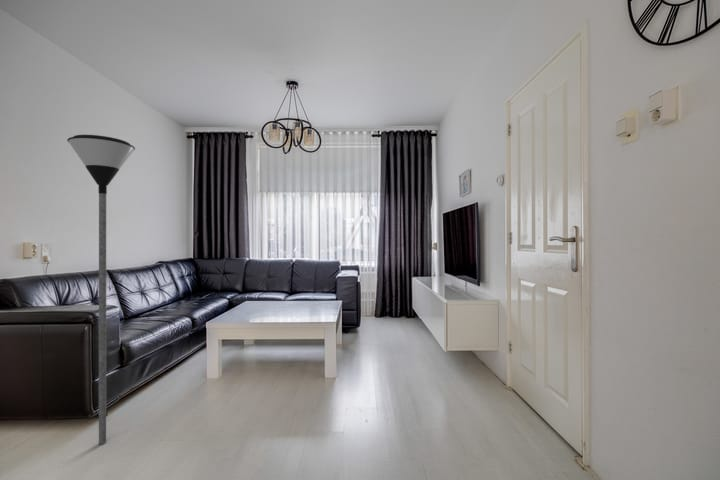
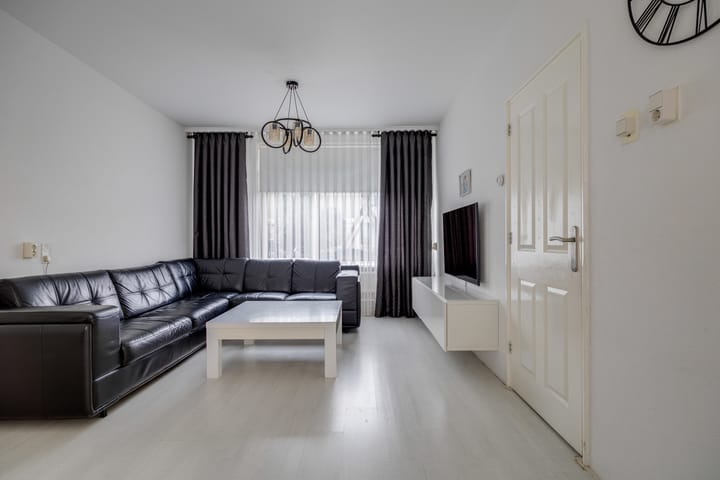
- floor lamp (102, 291)
